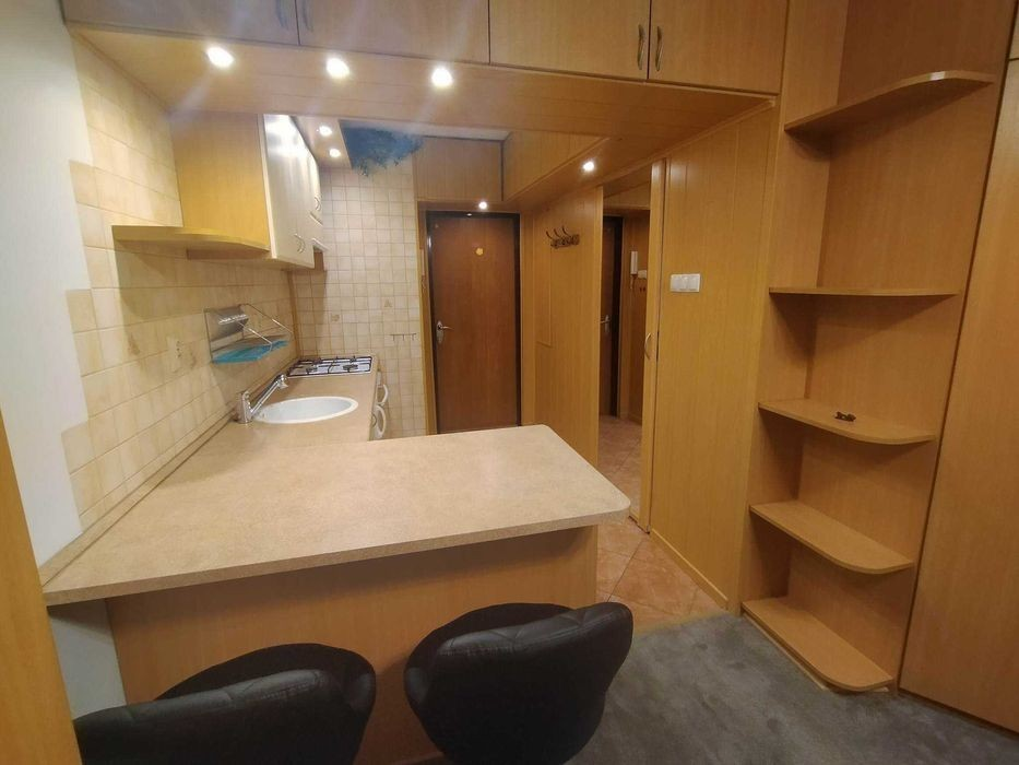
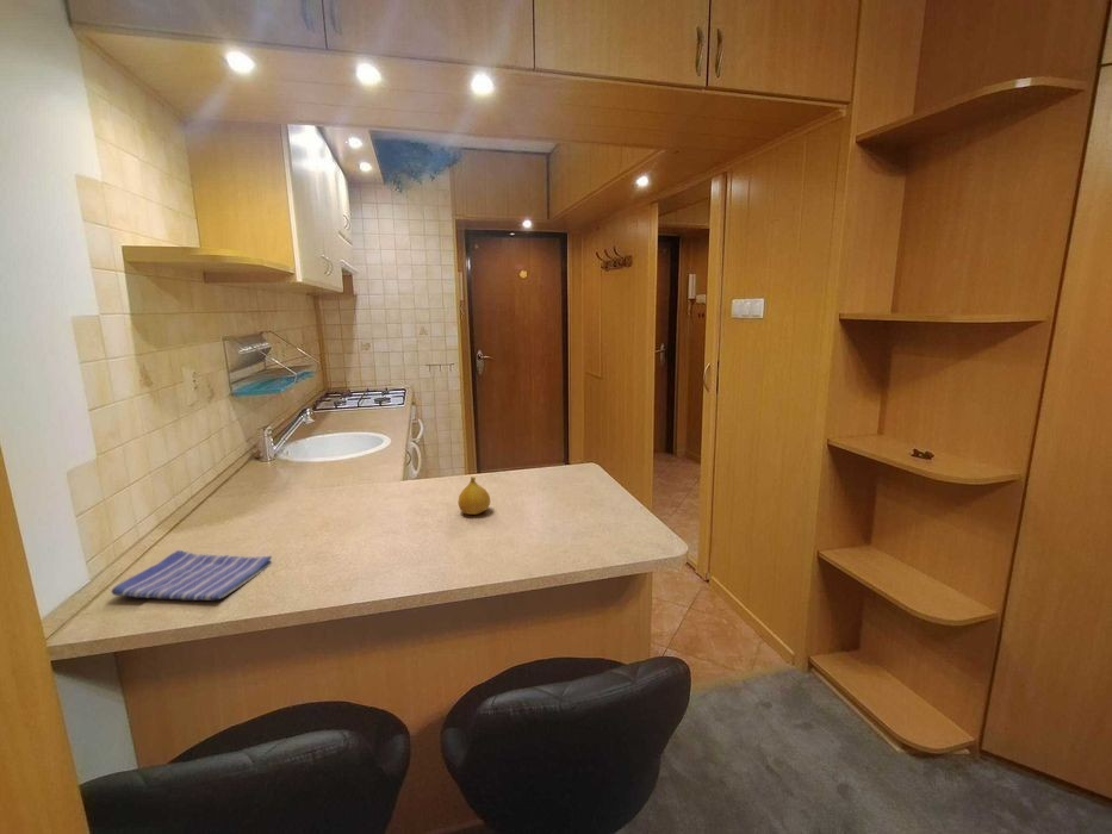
+ fruit (473, 494)
+ dish towel (195, 573)
